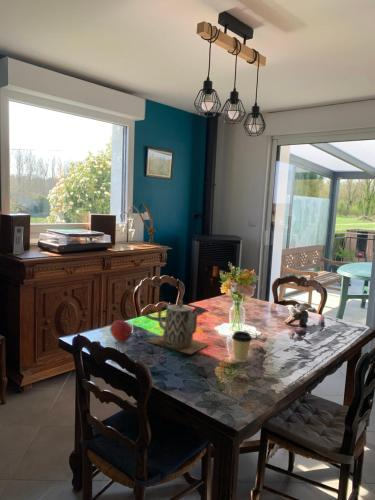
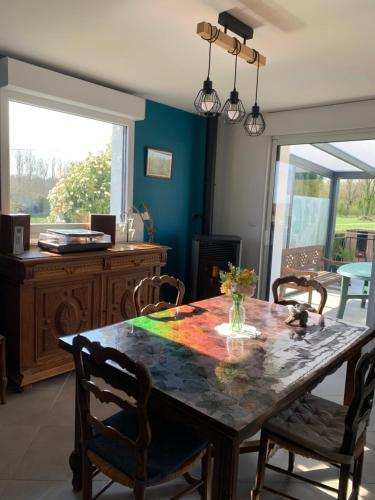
- fruit (120, 330)
- coffee cup (241, 347)
- teapot (179, 321)
